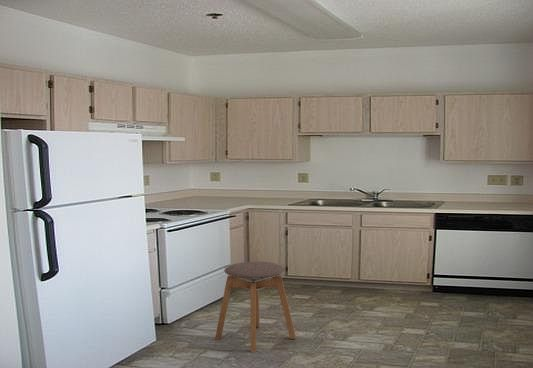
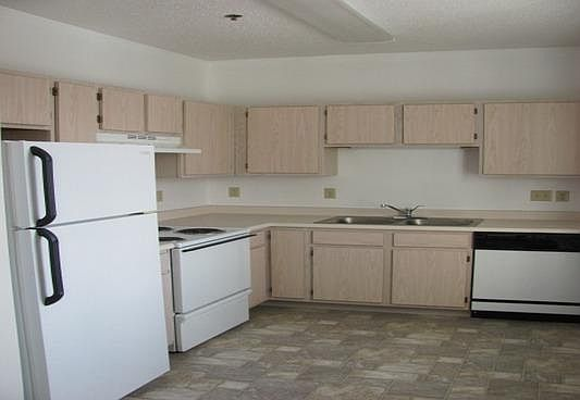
- stool (254, 302)
